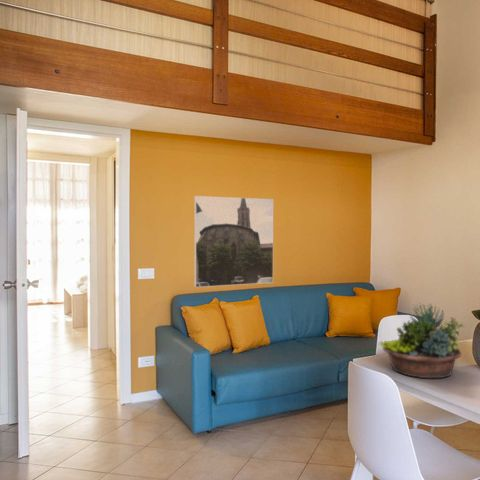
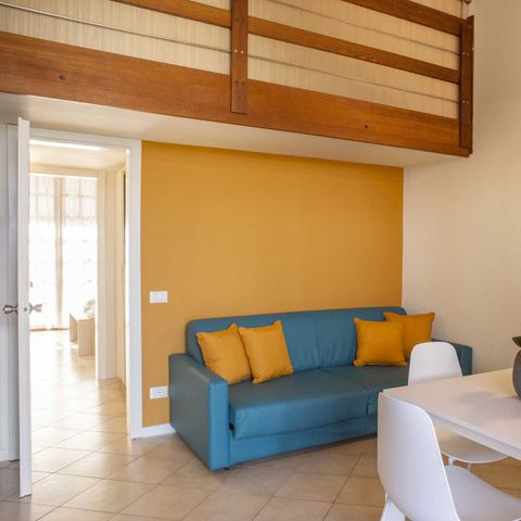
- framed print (235, 241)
- succulent planter (420, 337)
